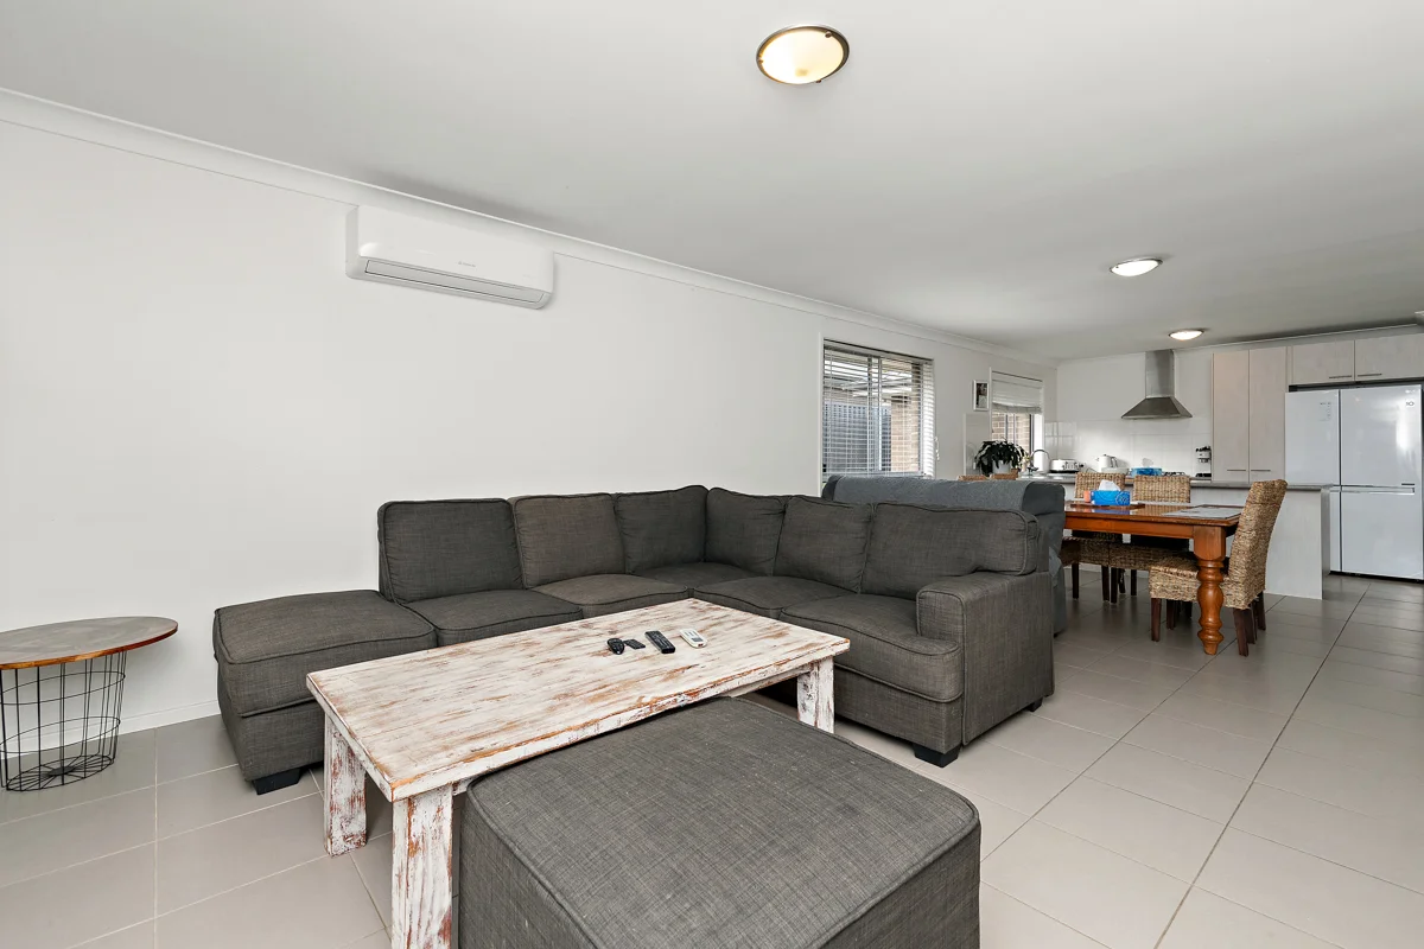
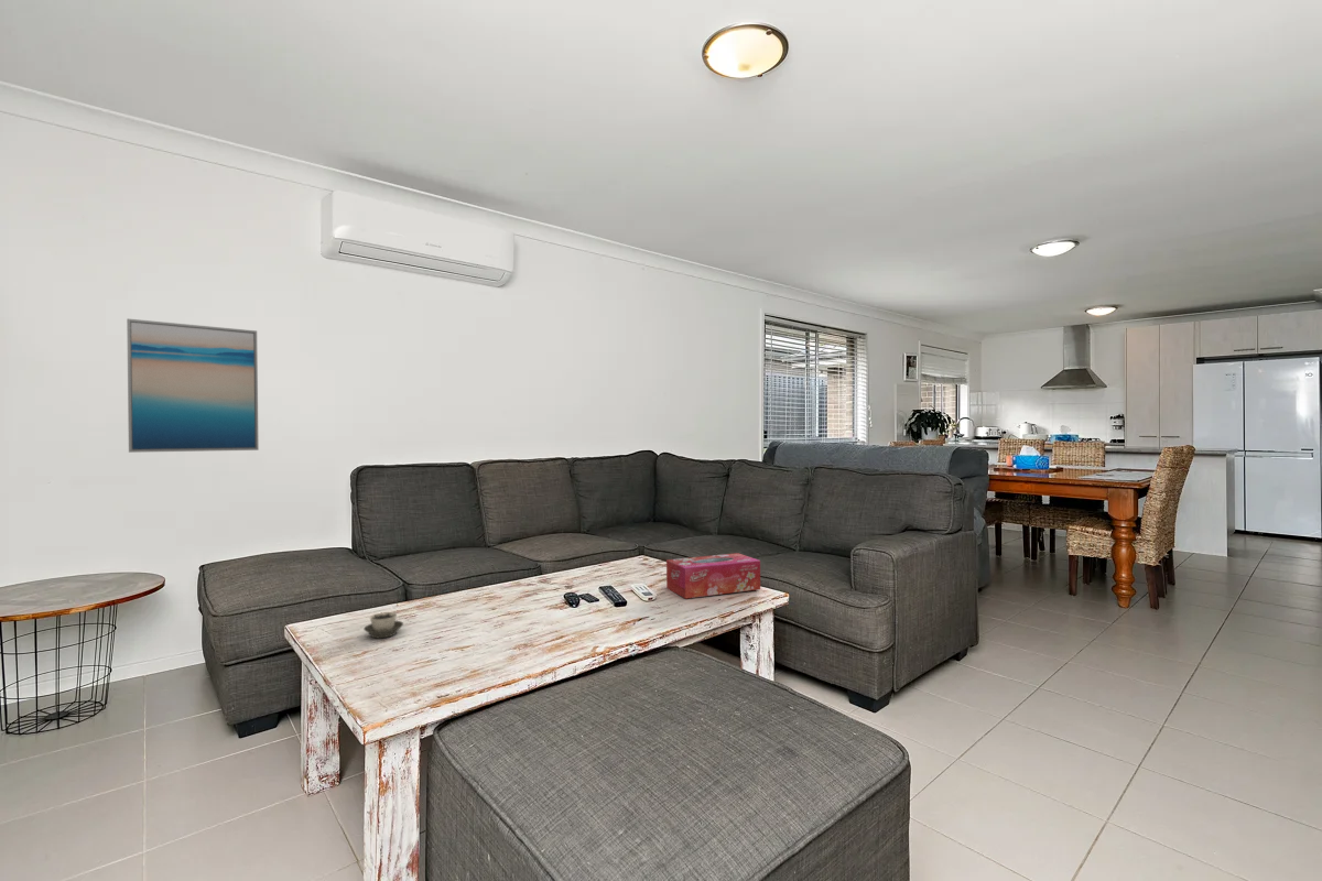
+ cup (383, 624)
+ wall art (196, 388)
+ tissue box (713, 574)
